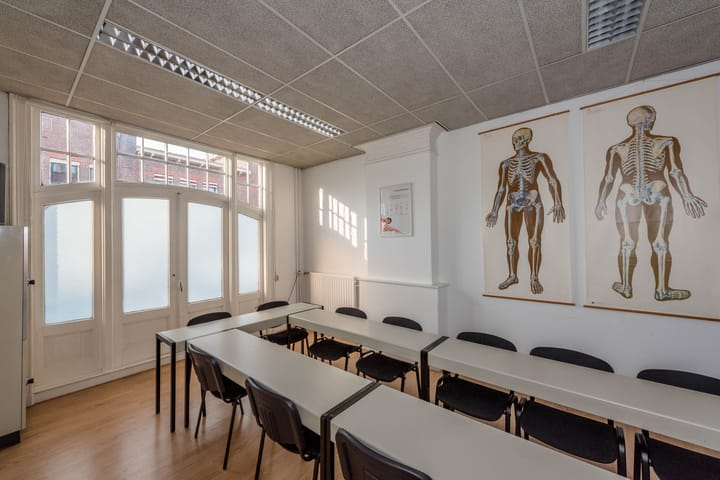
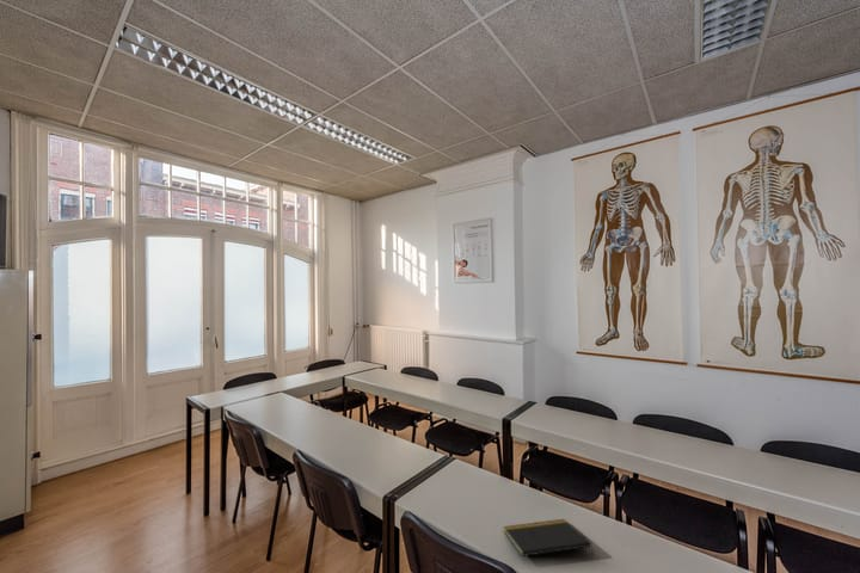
+ notepad (545, 536)
